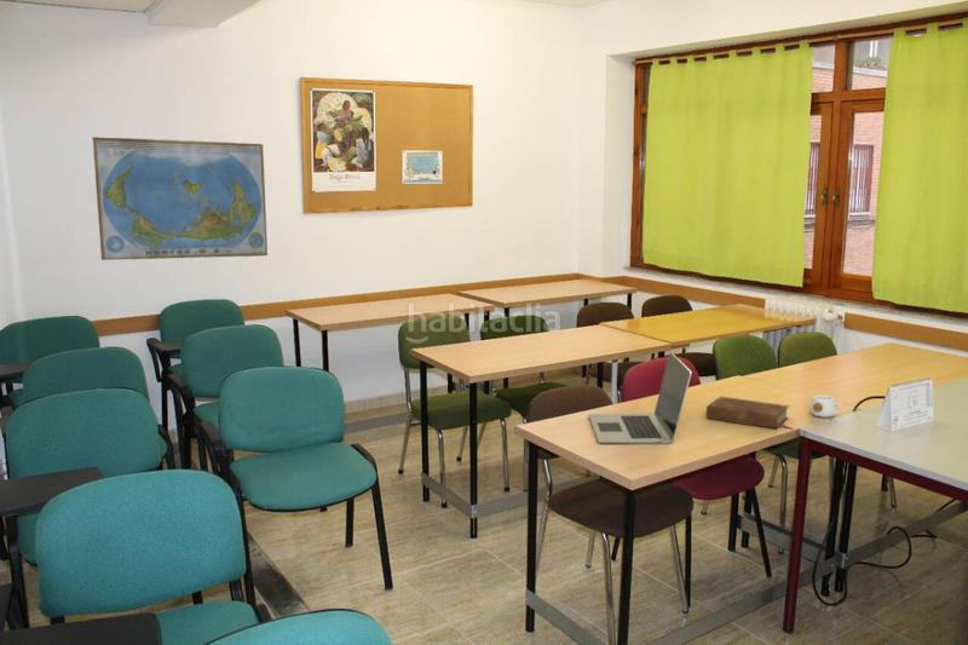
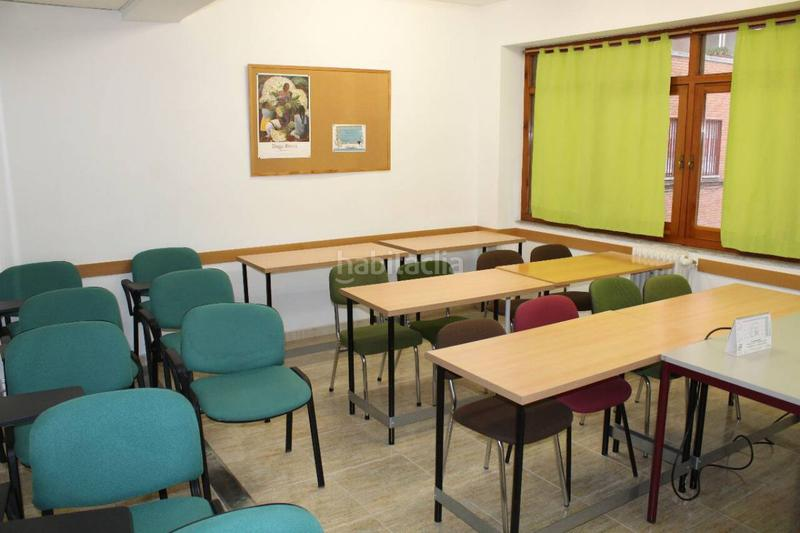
- laptop (636, 414)
- book (747, 411)
- mug (826, 407)
- world map (185, 200)
